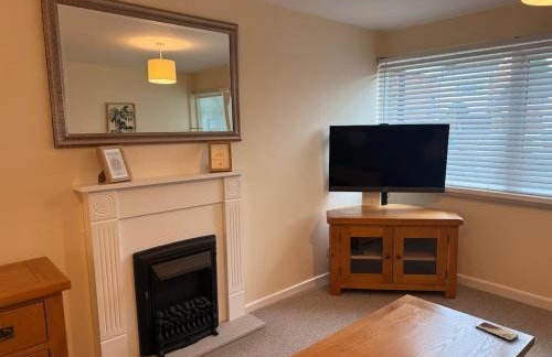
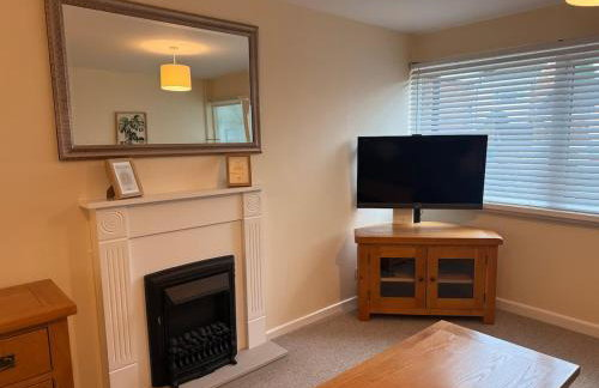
- smartphone (496, 331)
